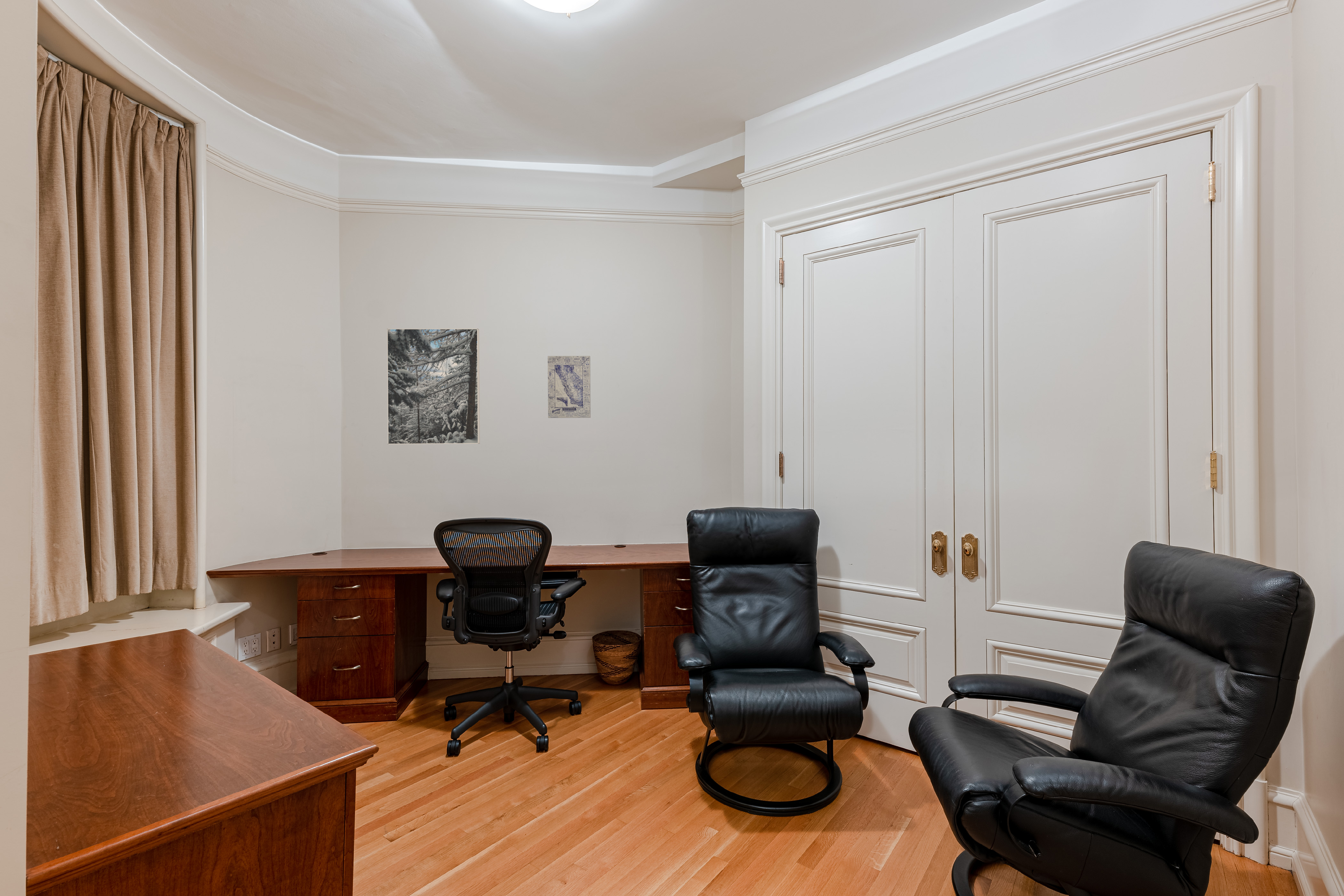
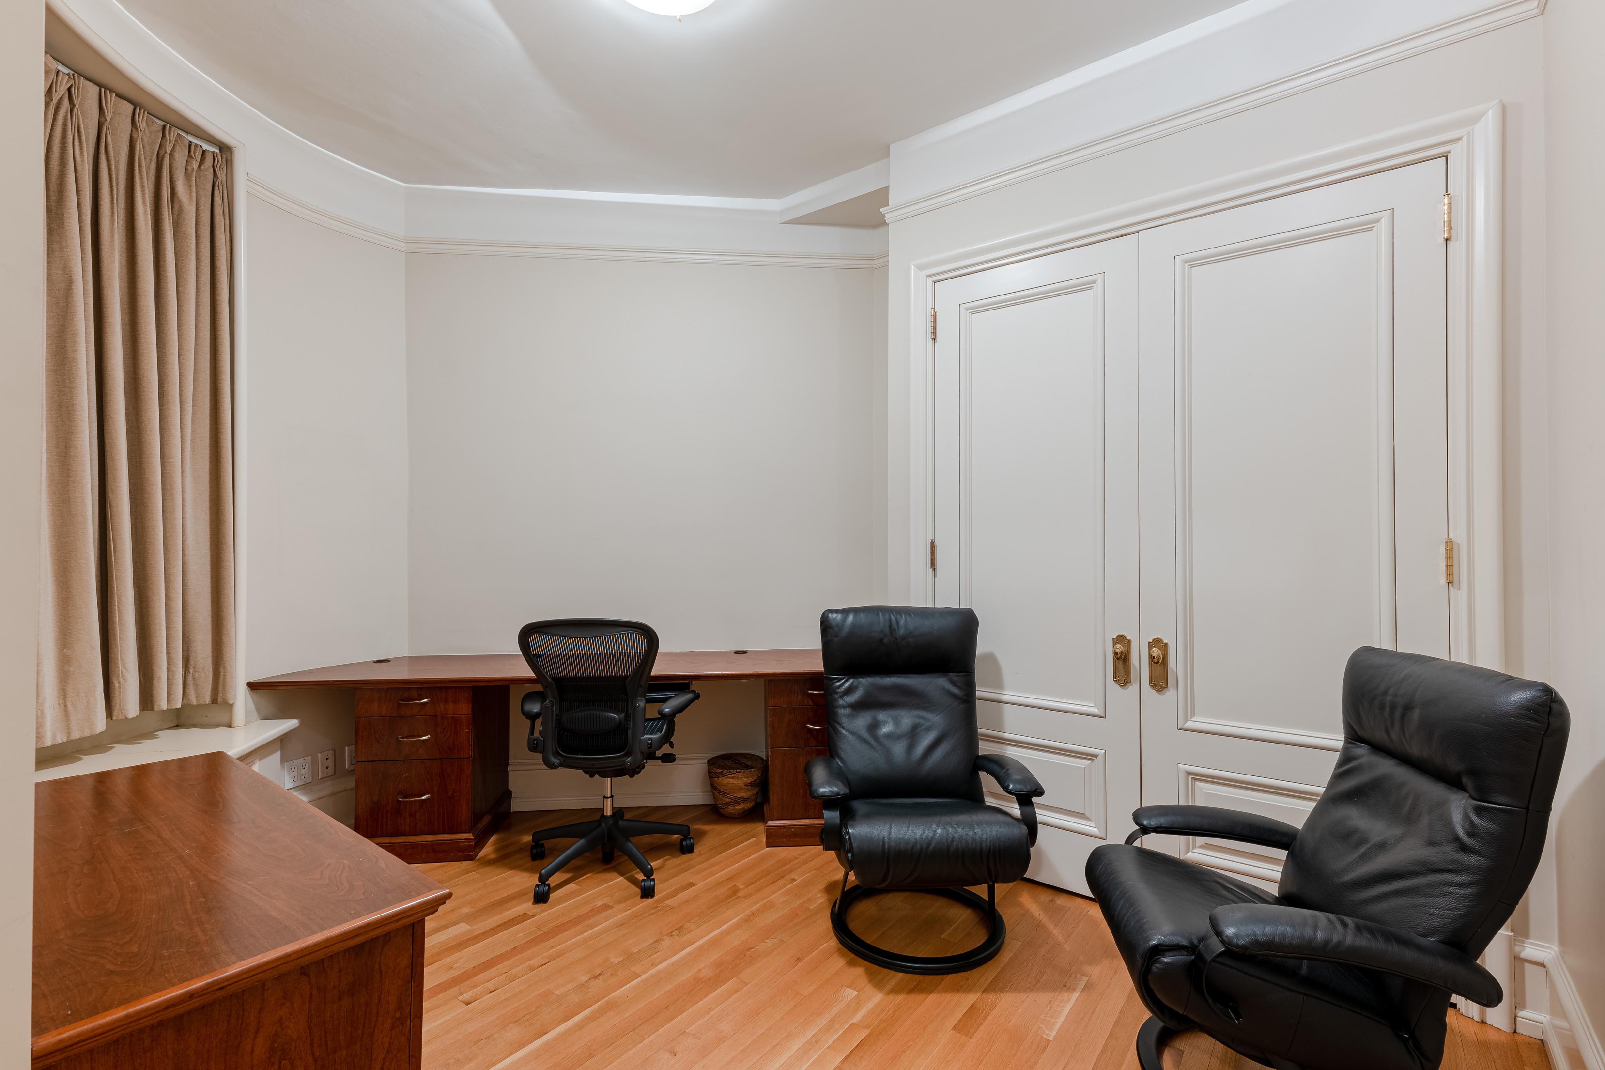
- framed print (433, 386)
- wall art (569, 387)
